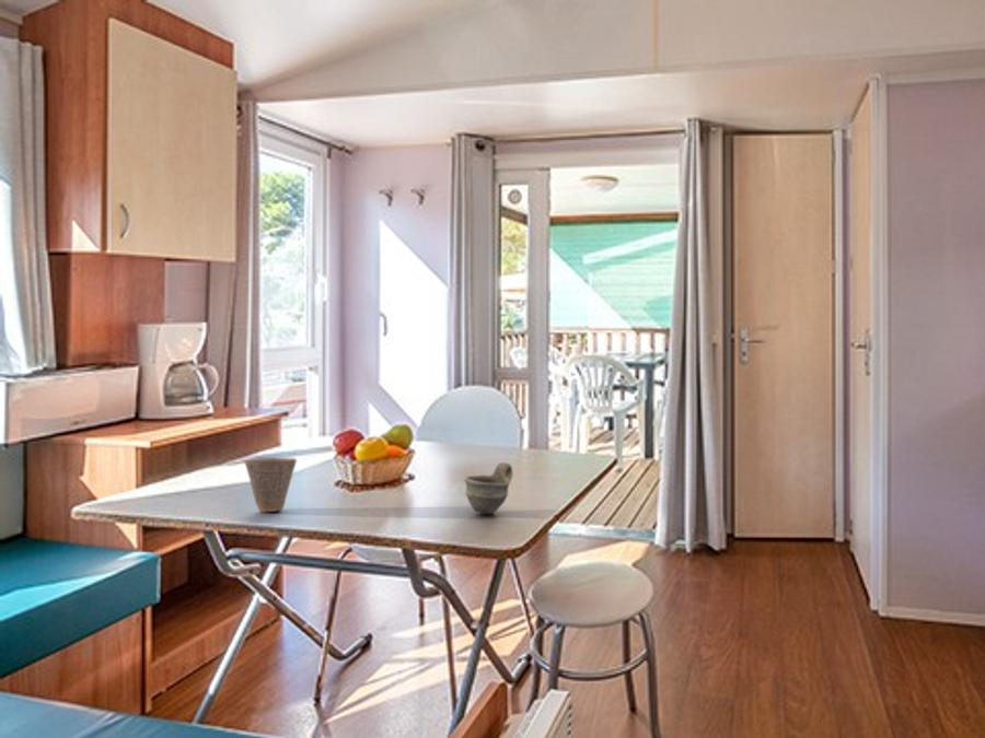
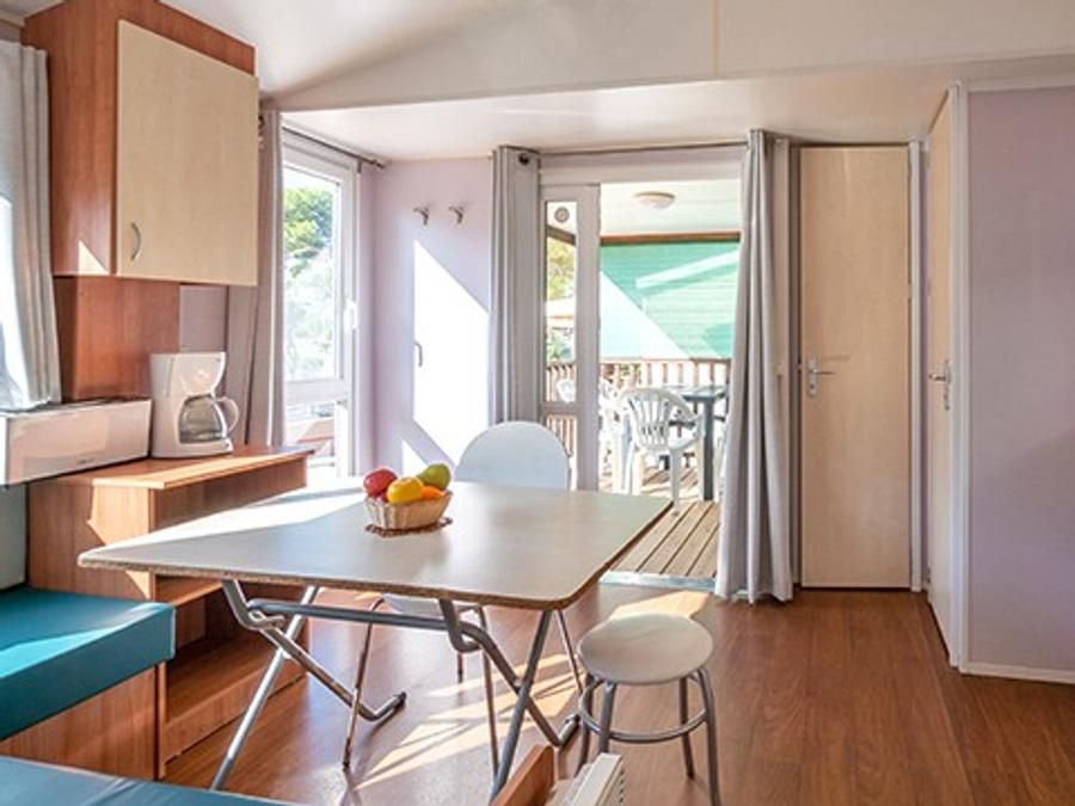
- cup (491, 488)
- cup (270, 483)
